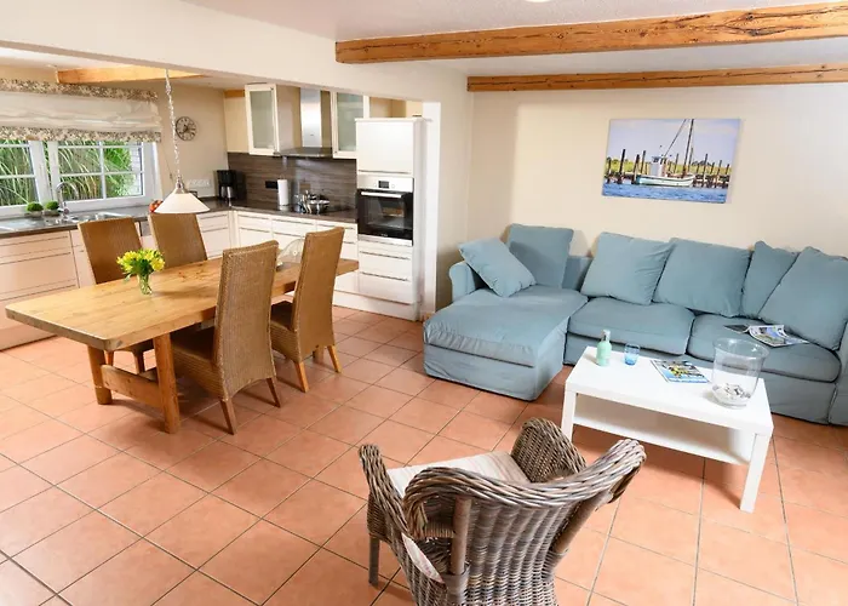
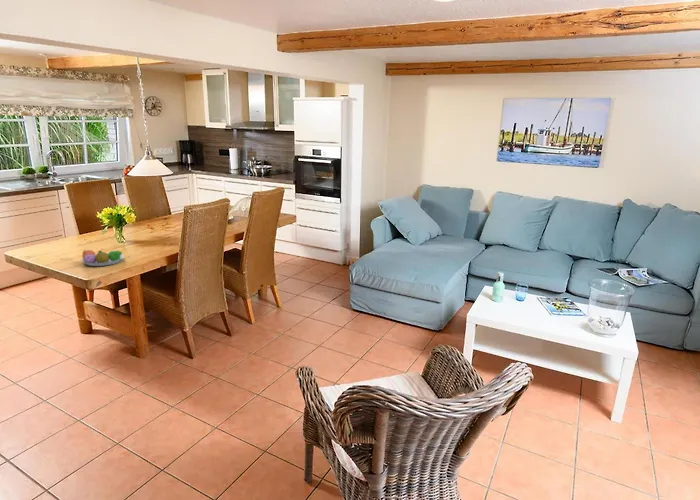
+ fruit bowl (103, 254)
